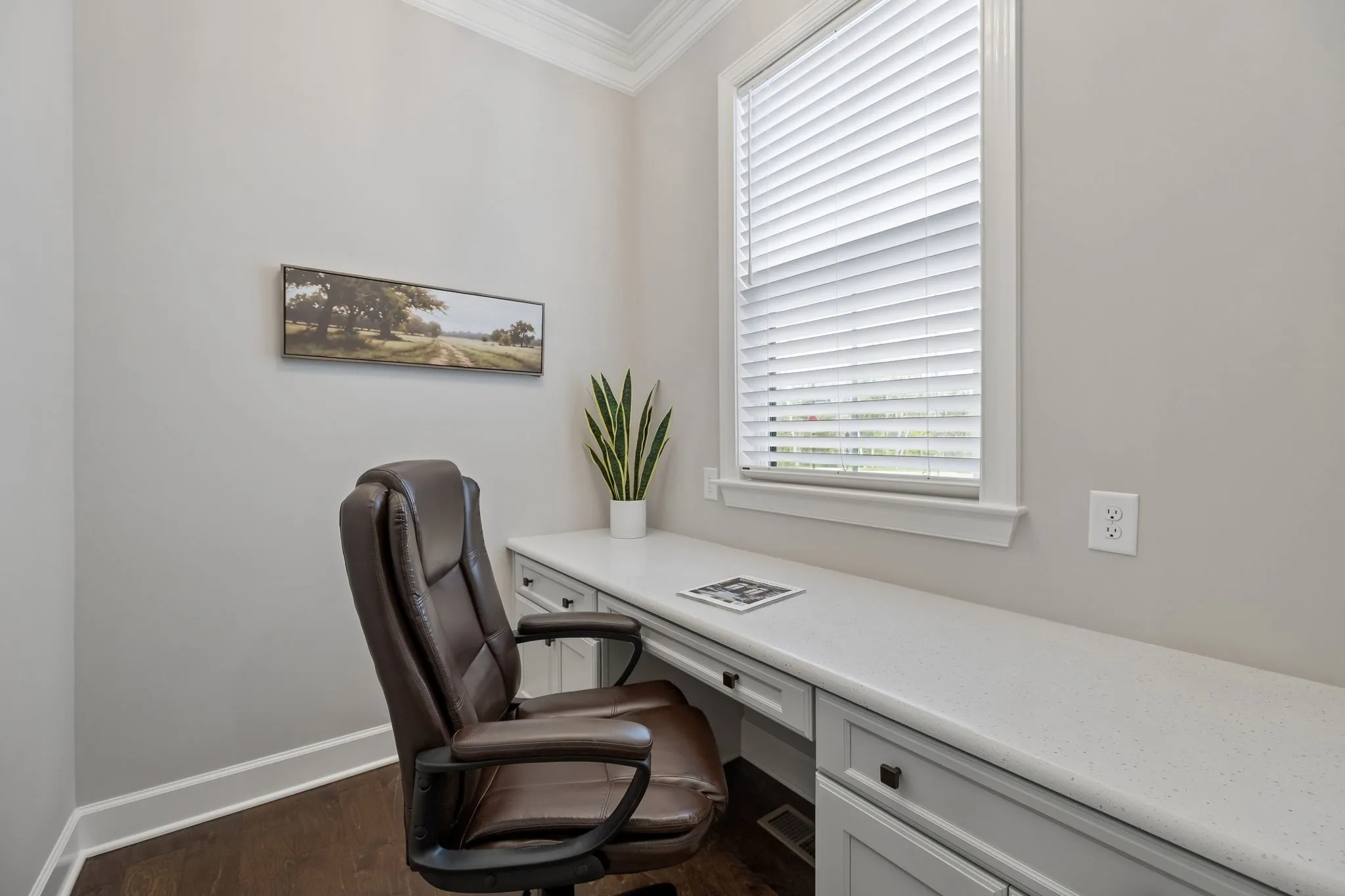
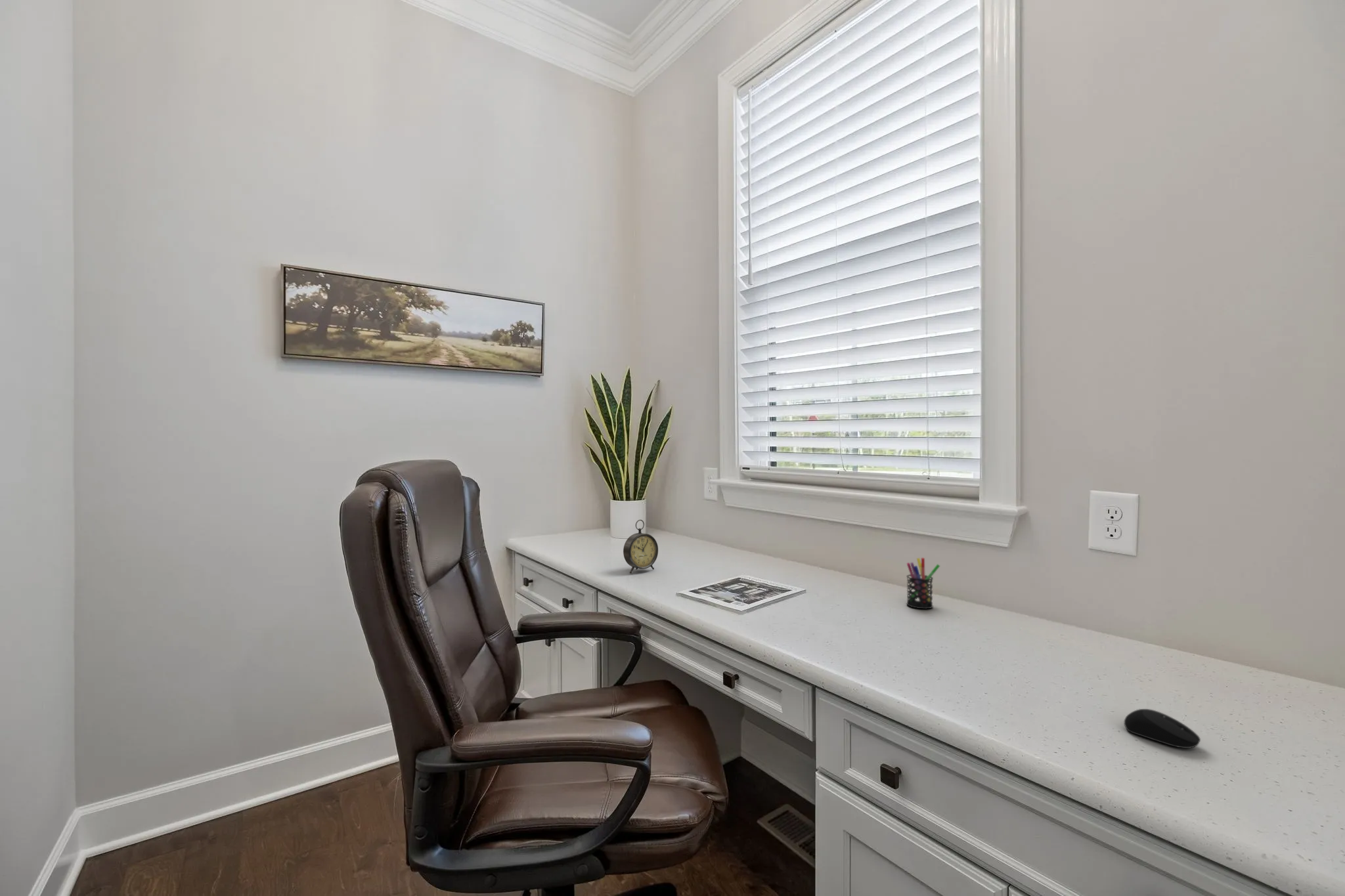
+ alarm clock (640, 545)
+ computer mouse (1160, 725)
+ pen holder (923, 581)
